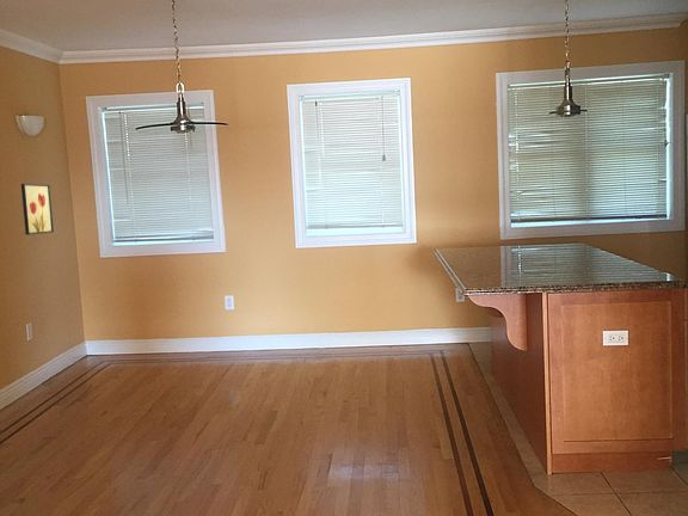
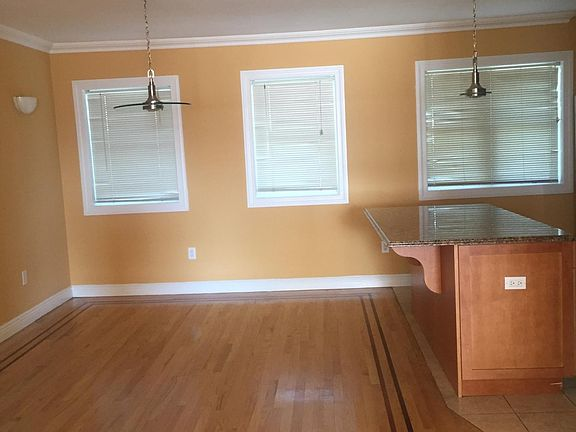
- wall art (36, 209)
